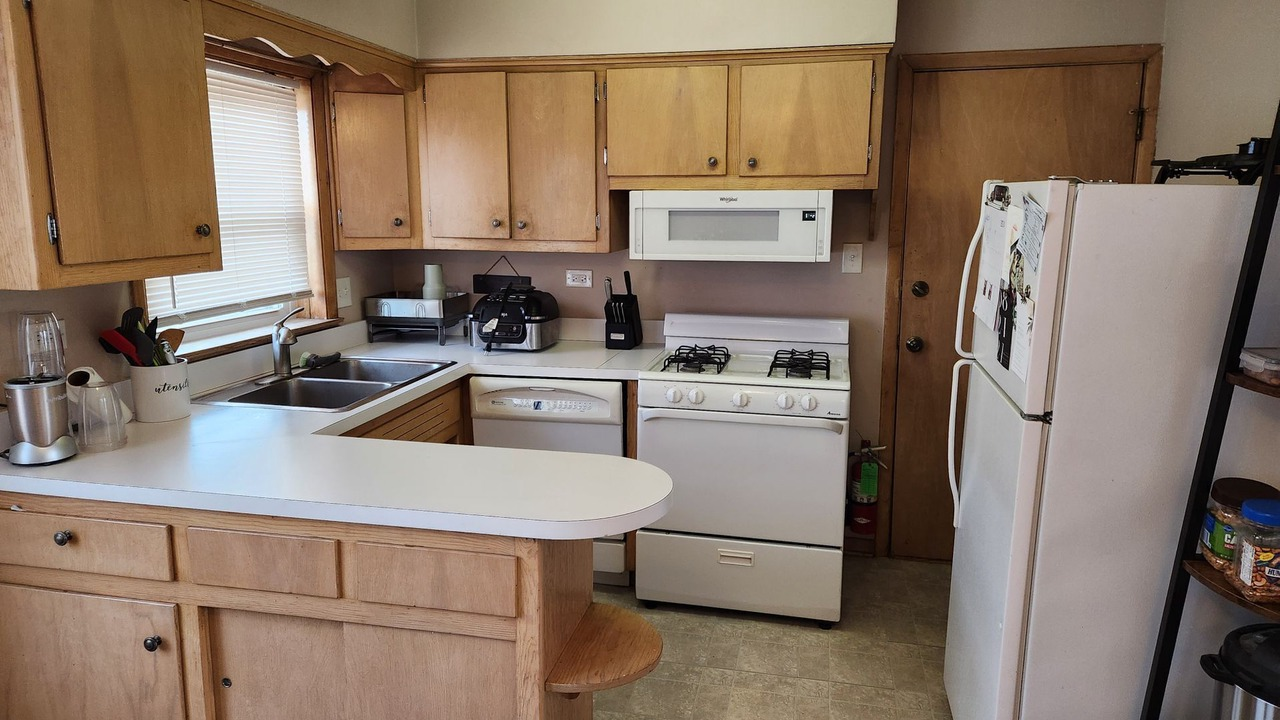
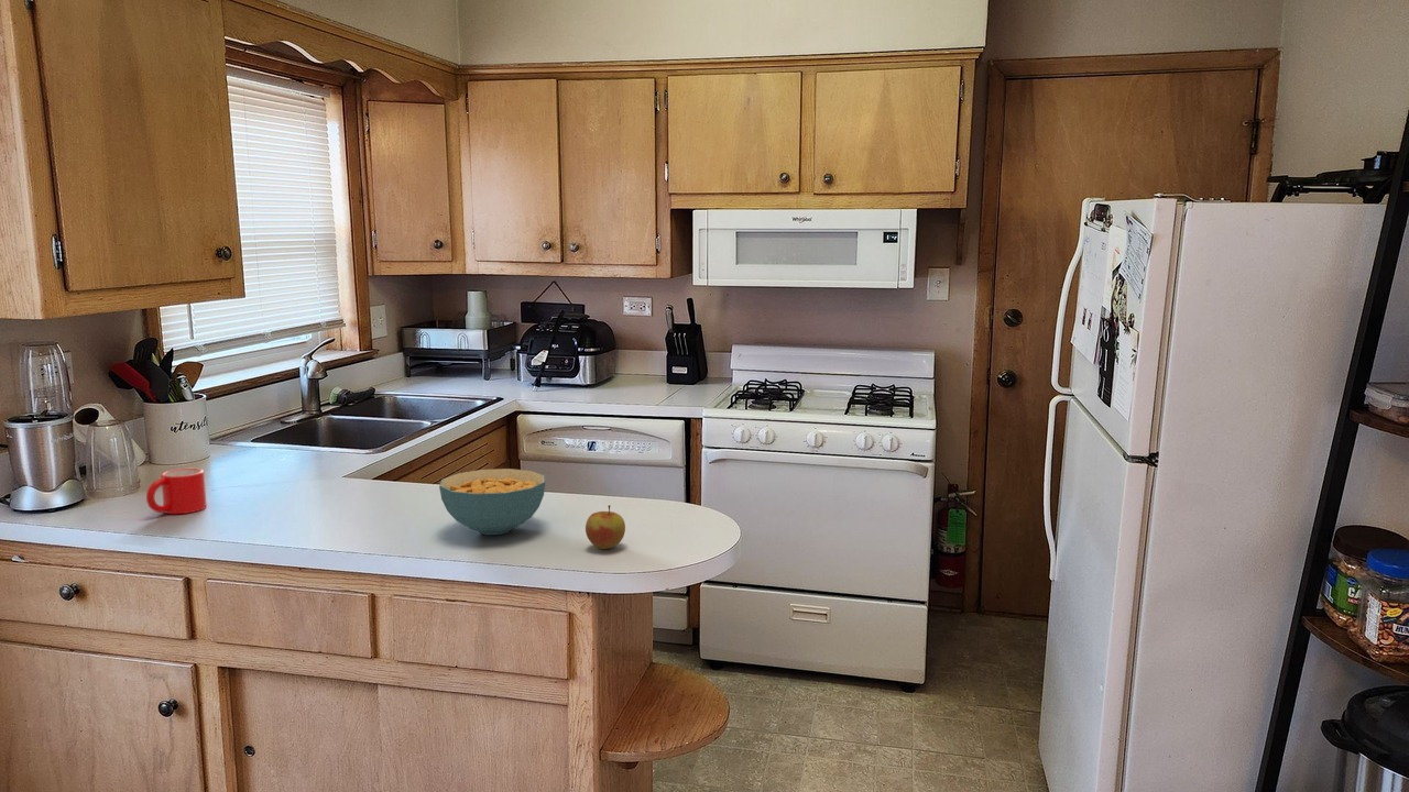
+ mug (175, 493)
+ apple (605, 525)
+ cereal bowl (493, 505)
